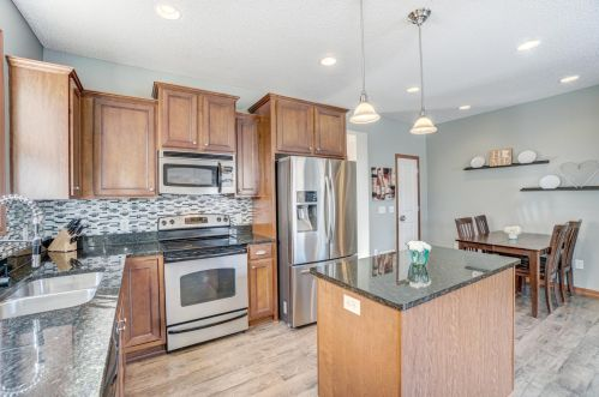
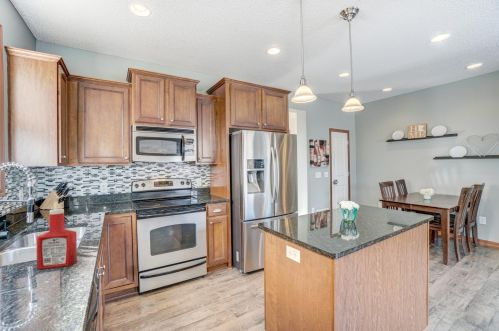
+ soap bottle (57, 237)
